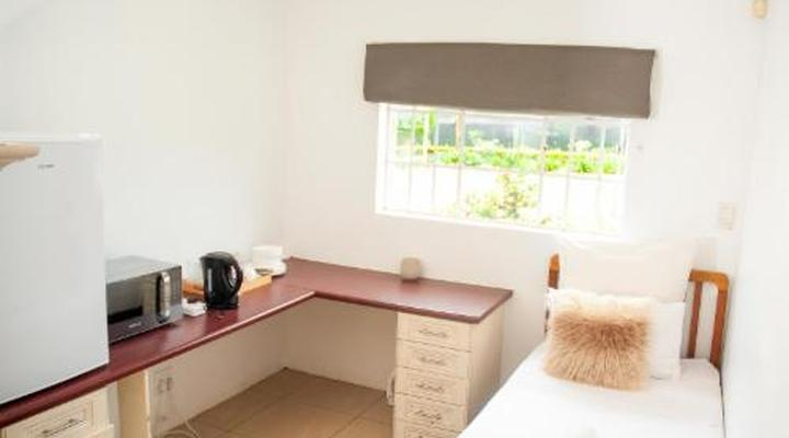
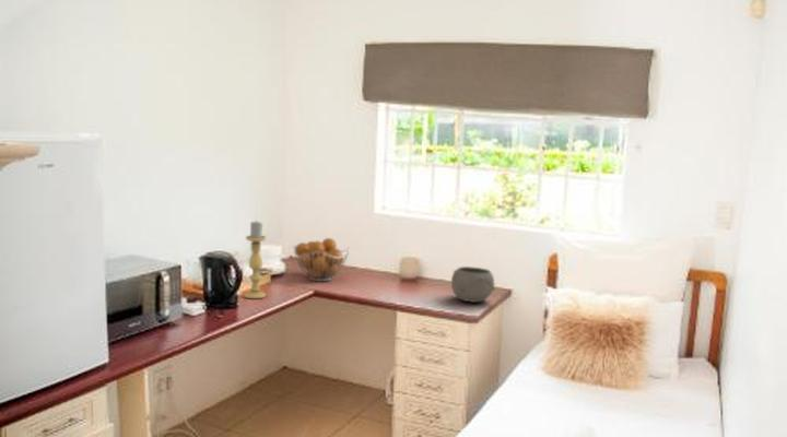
+ candle holder (255, 258)
+ fruit basket (320, 259)
+ bowl (472, 284)
